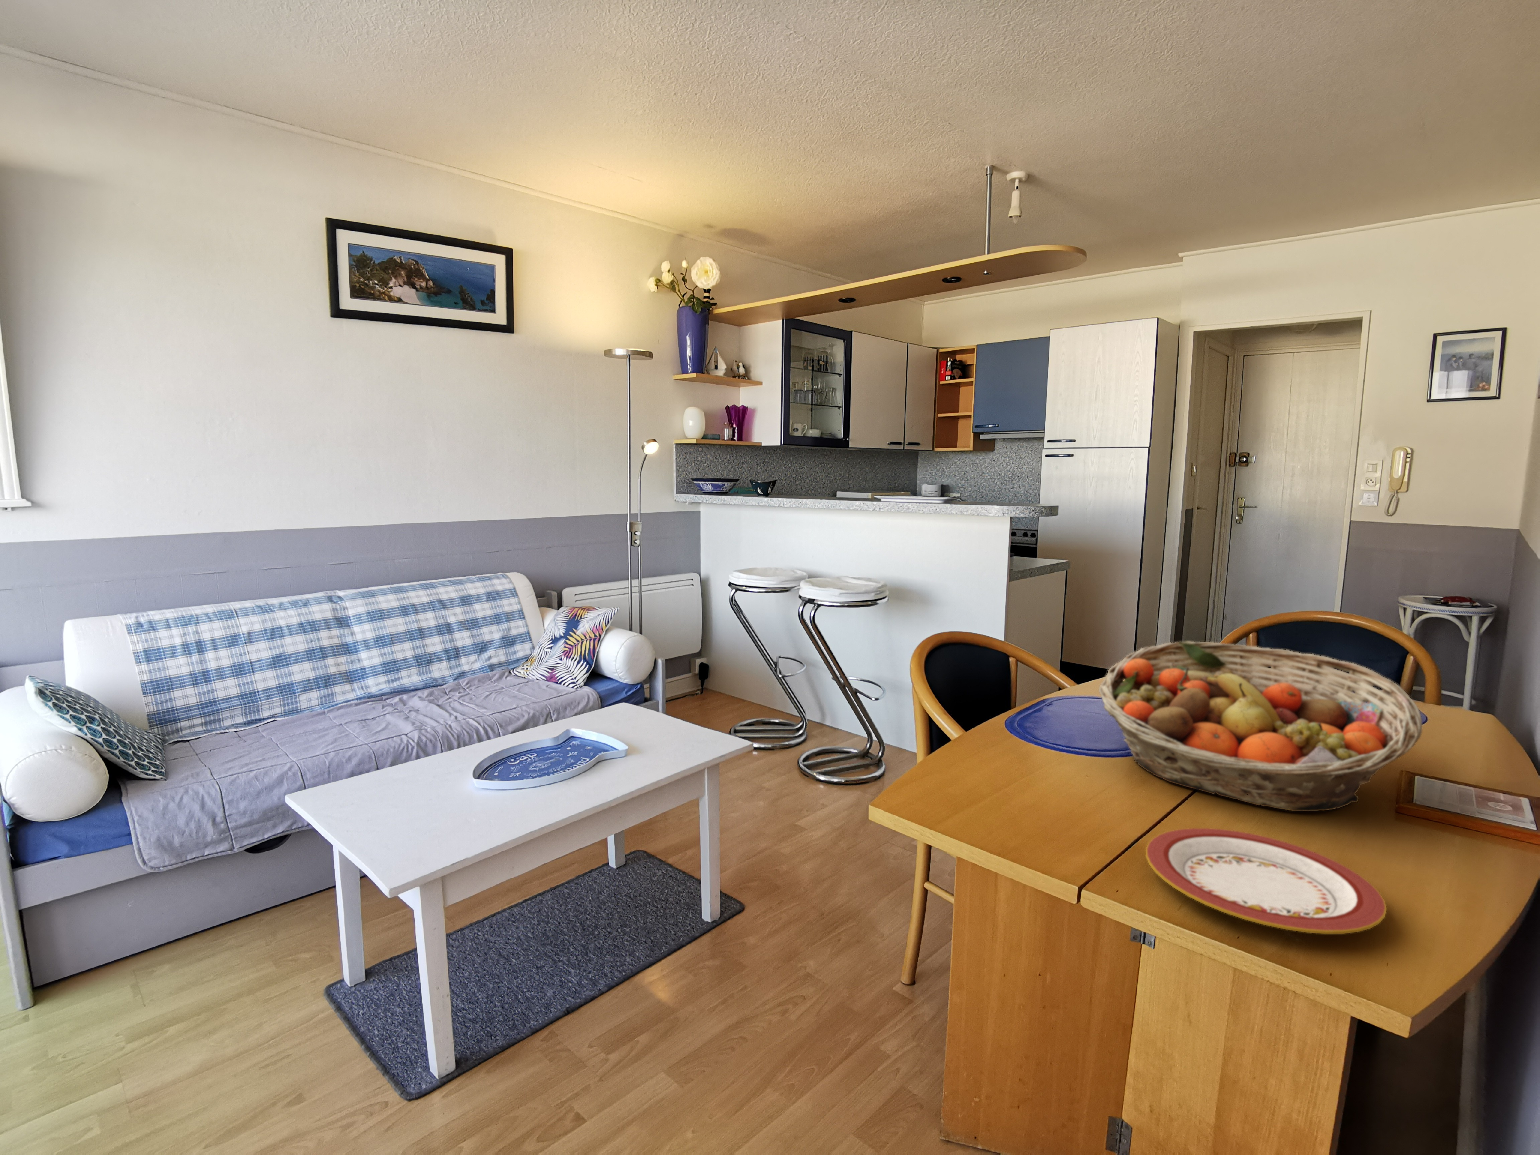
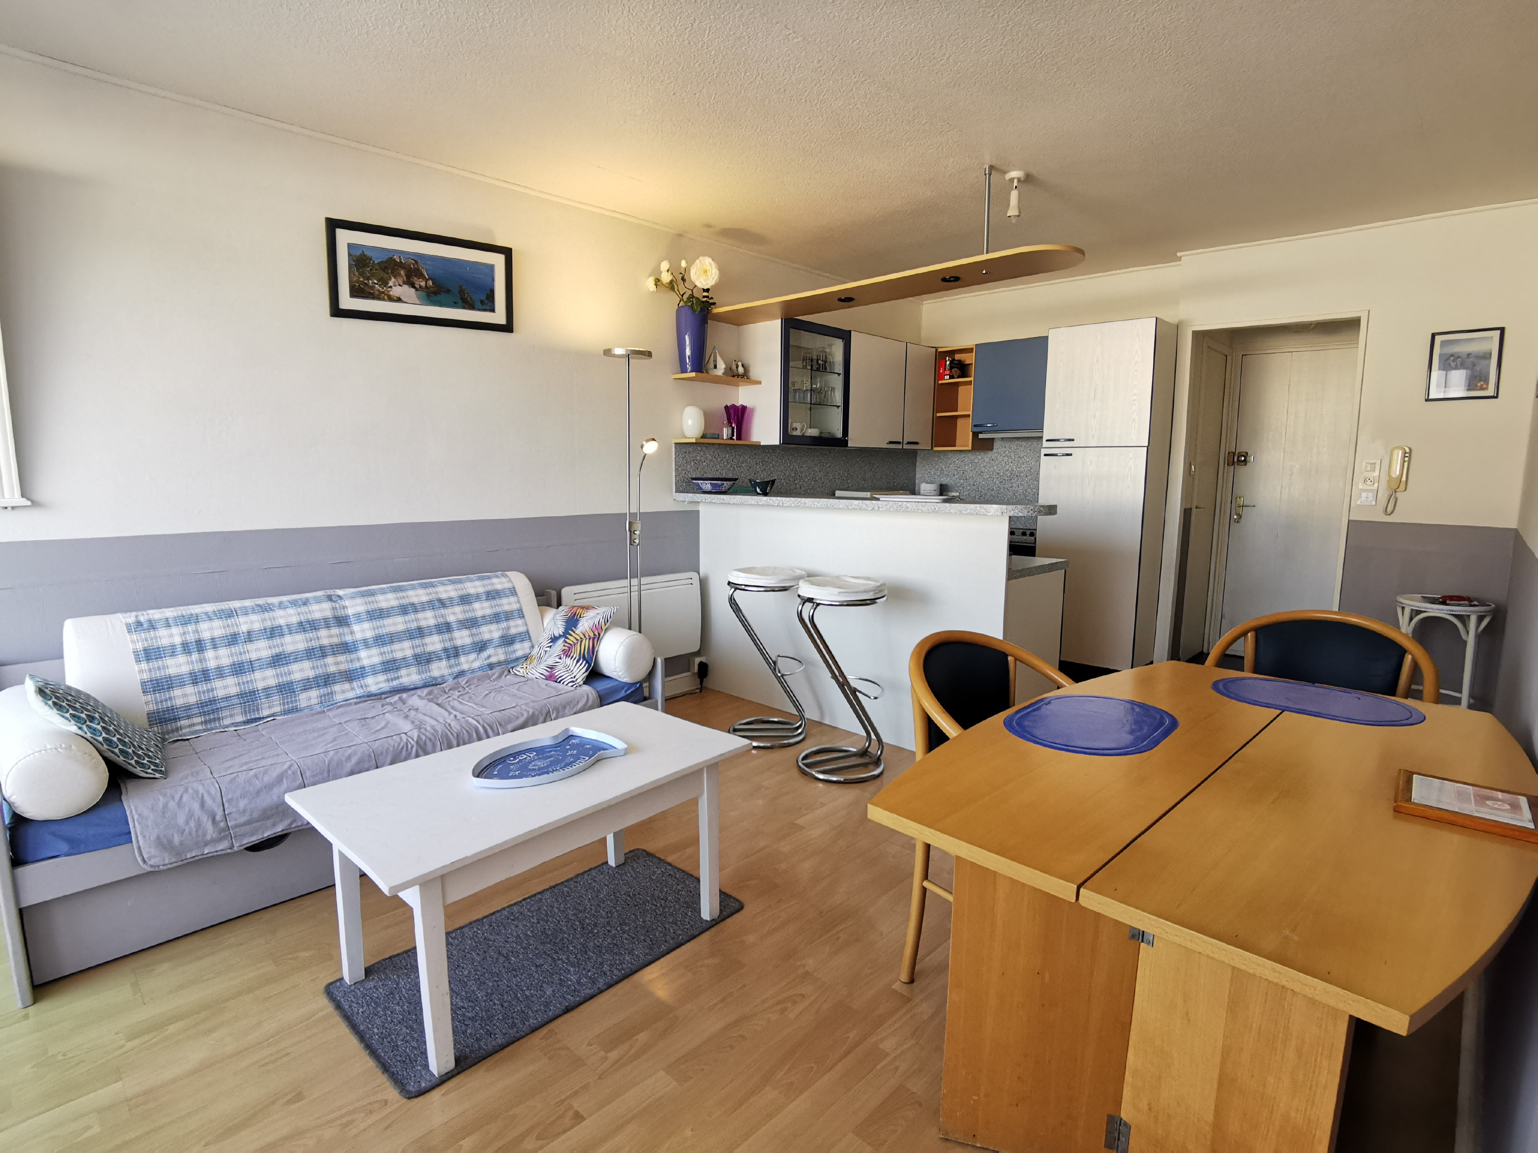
- fruit basket (1243, 718)
- plate (1257, 881)
